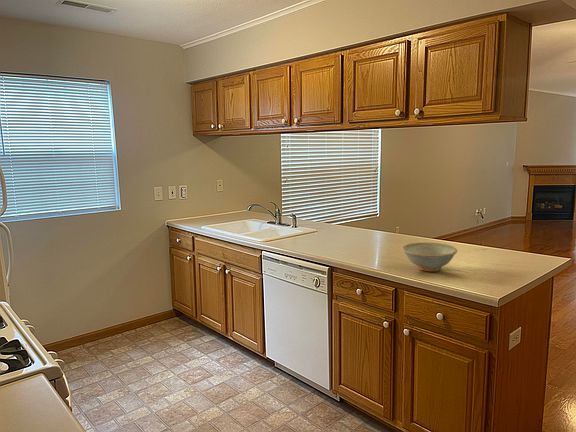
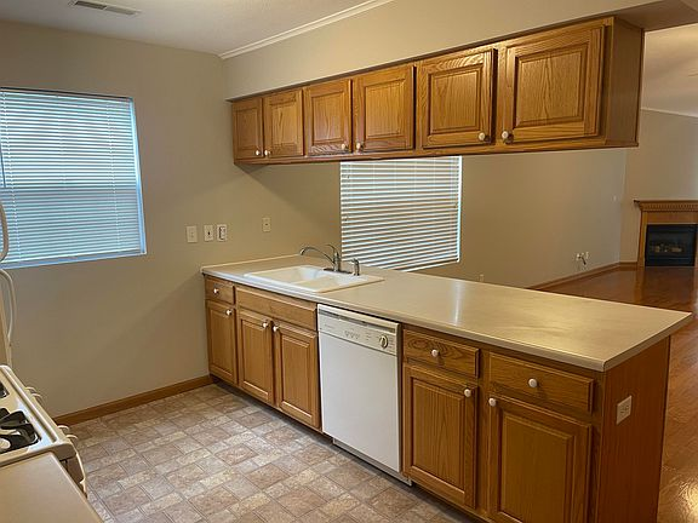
- dish (428, 258)
